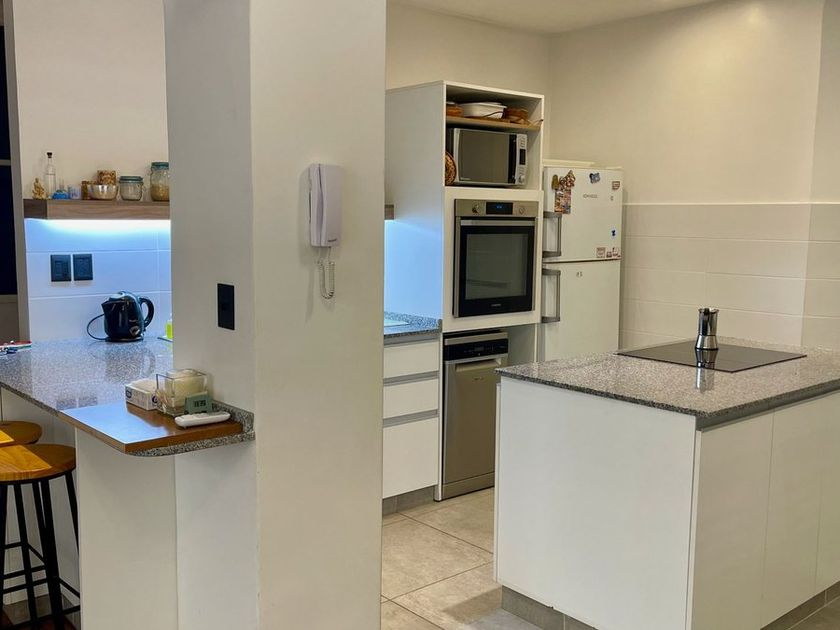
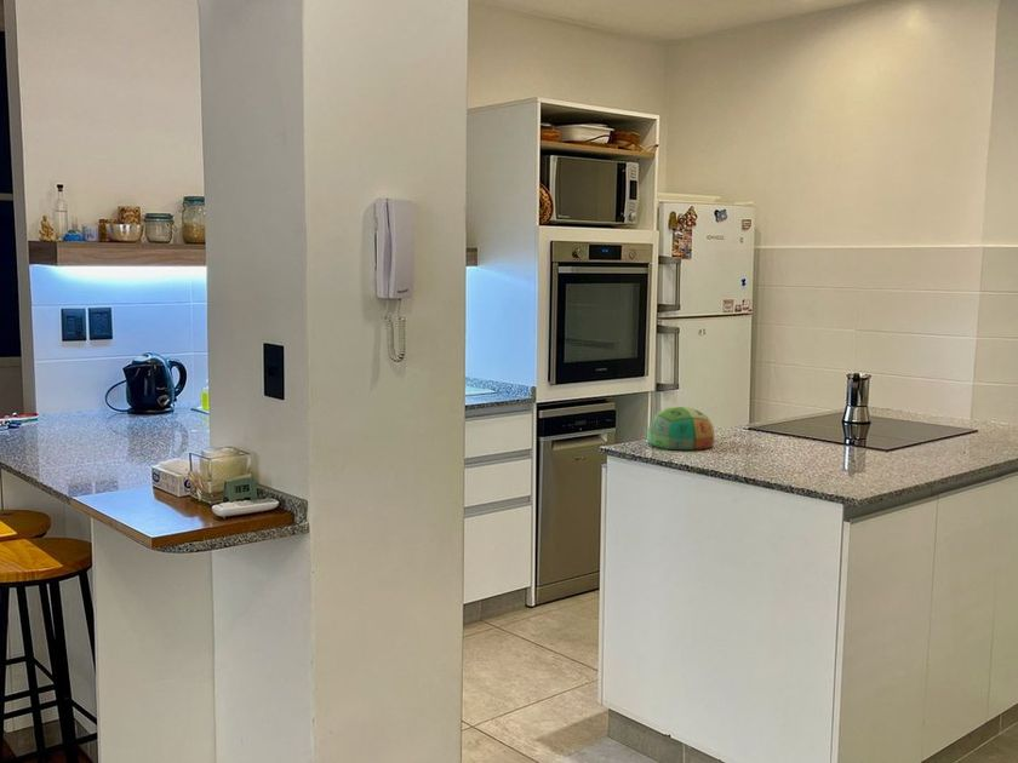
+ bowl (681, 425)
